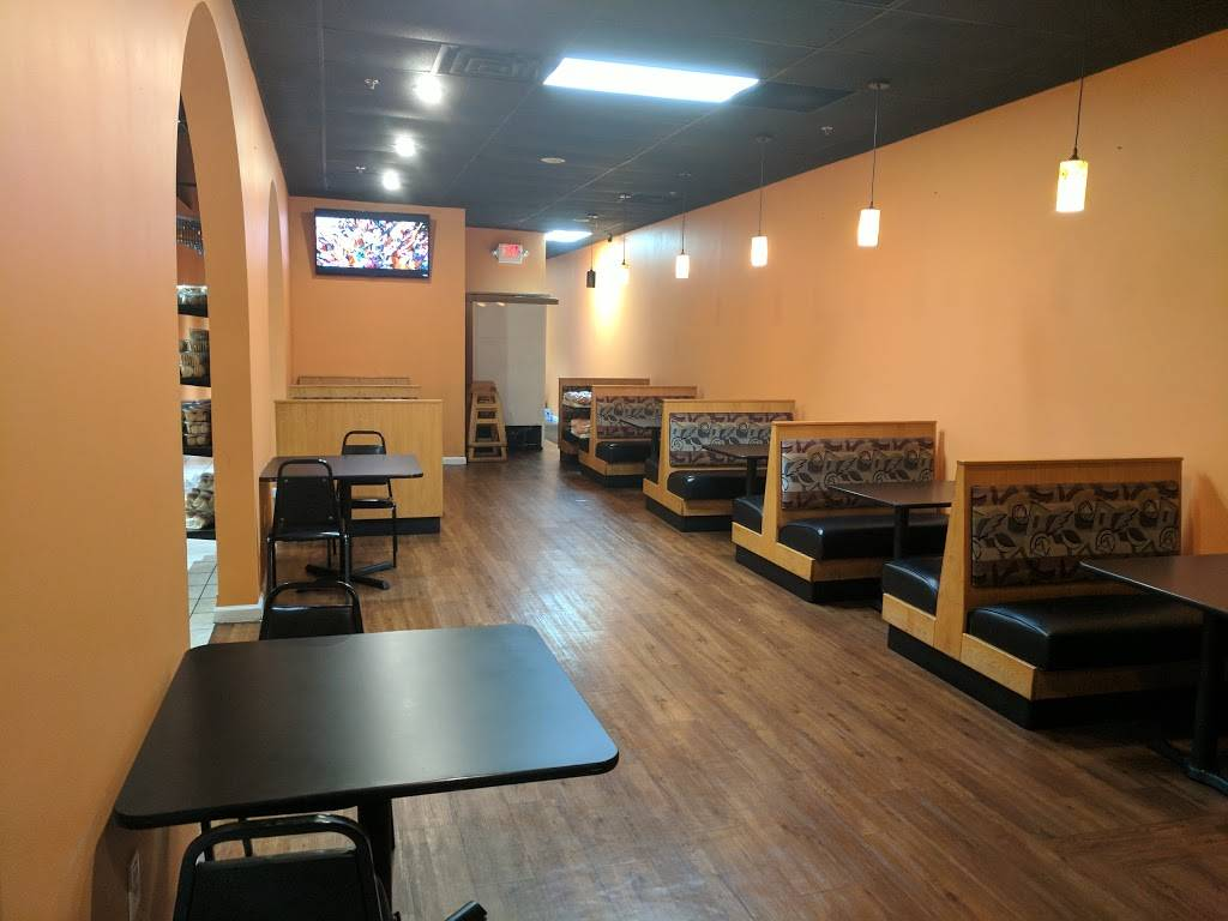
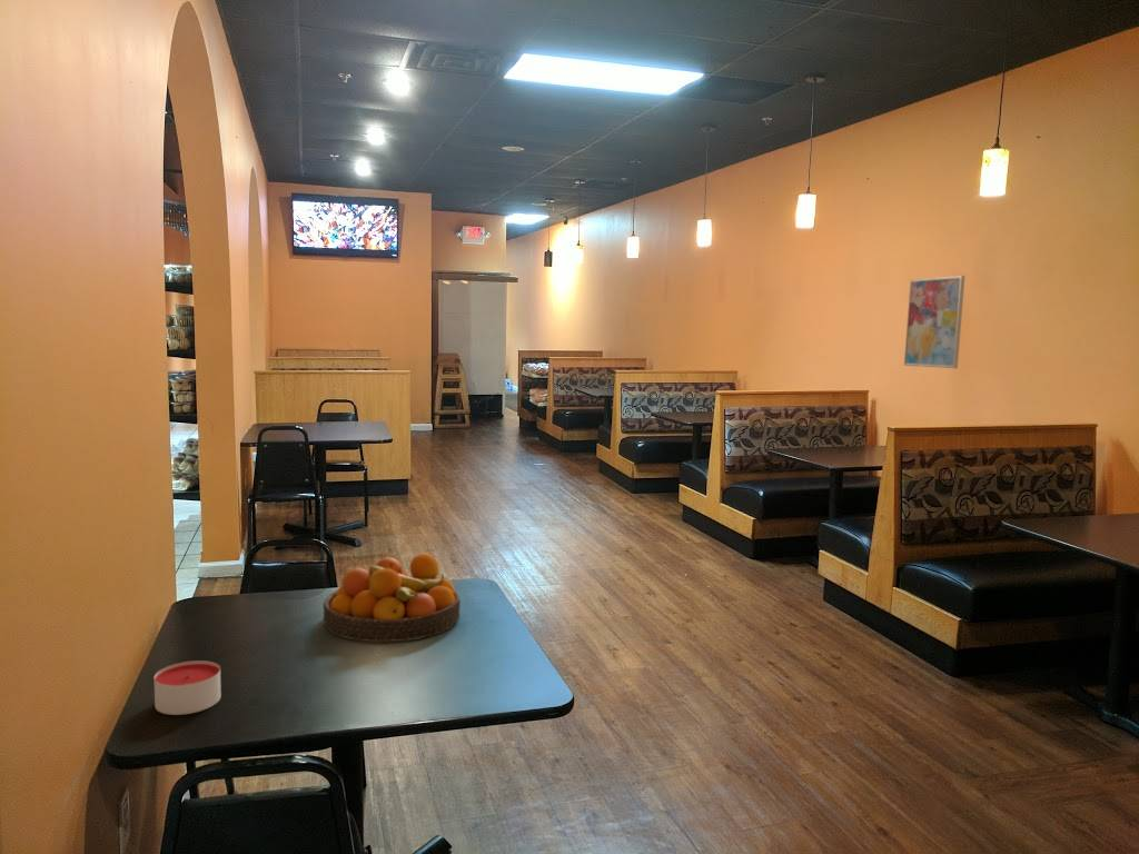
+ candle (188, 685)
+ wall art (932, 322)
+ fruit bowl (393, 589)
